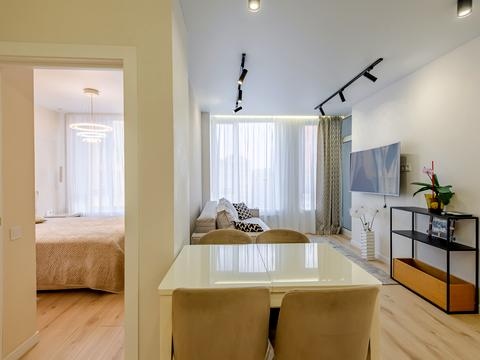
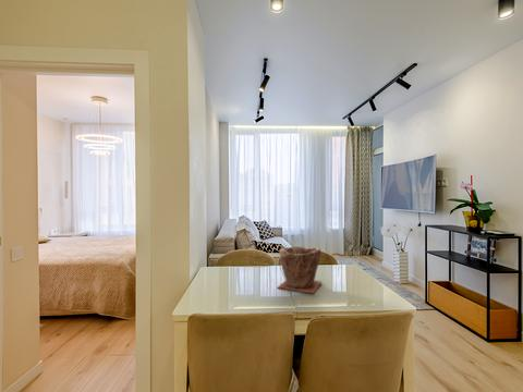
+ plant pot (300, 266)
